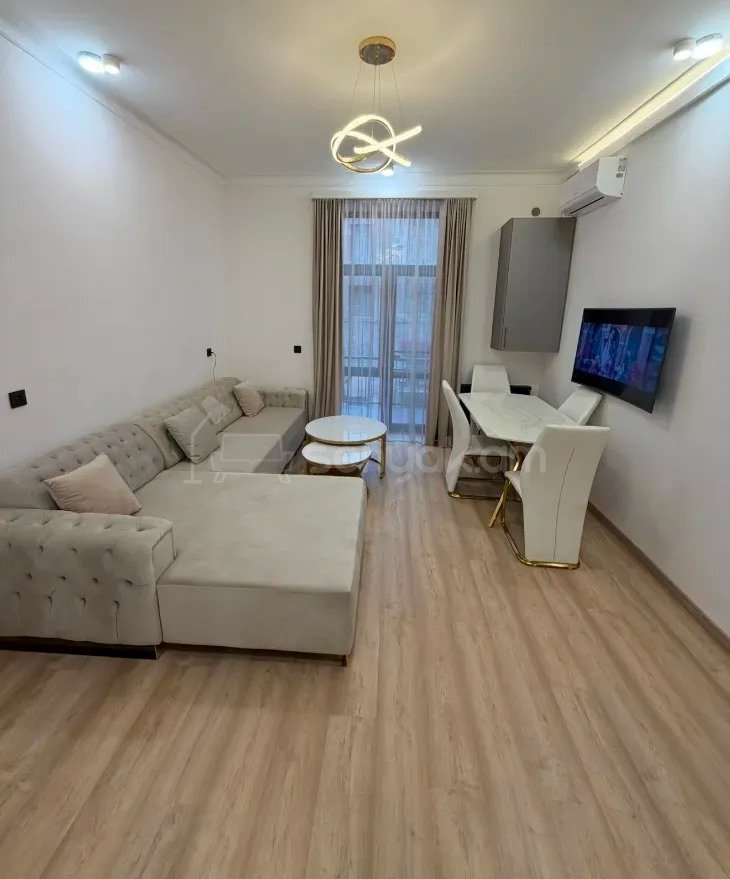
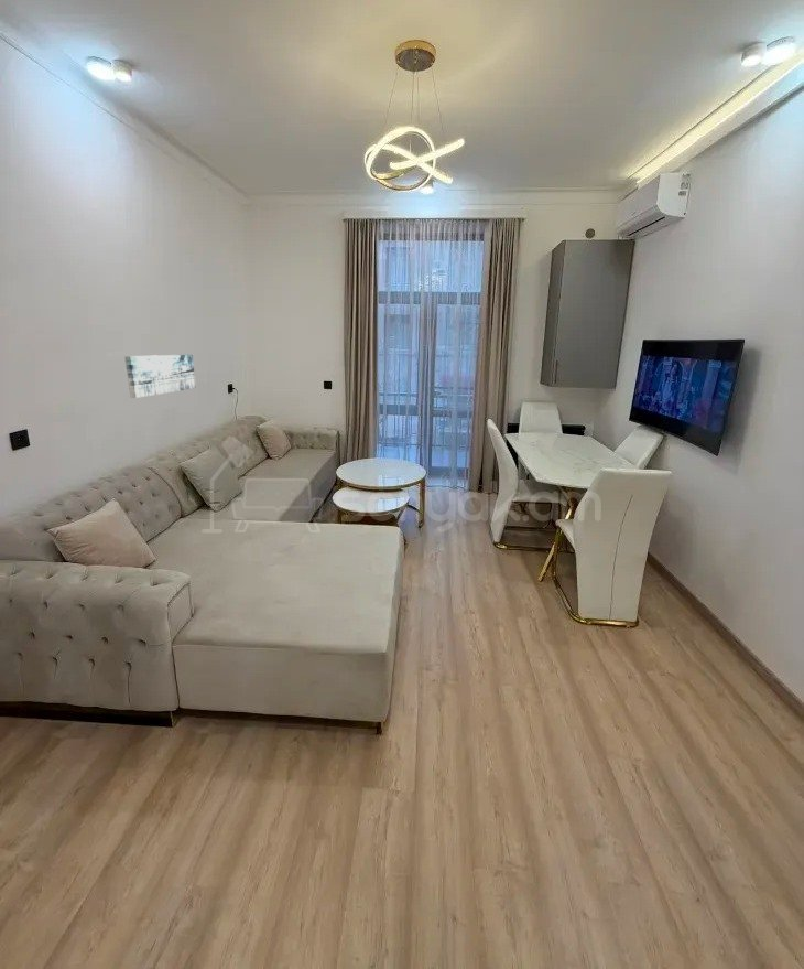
+ wall art (164, 374)
